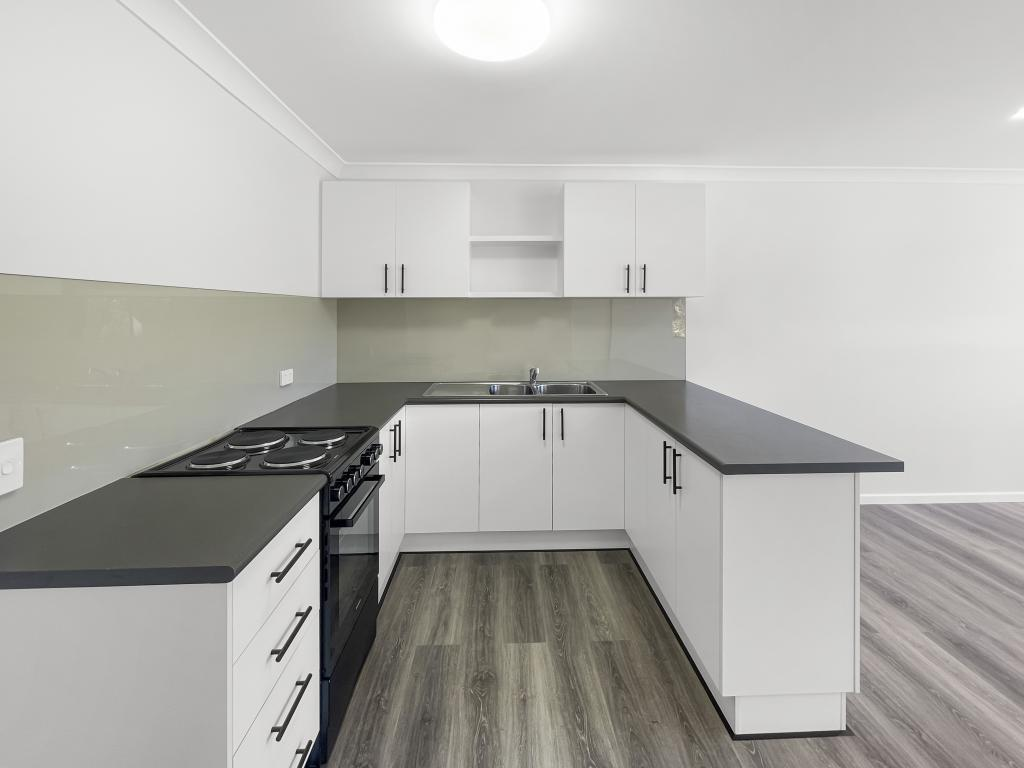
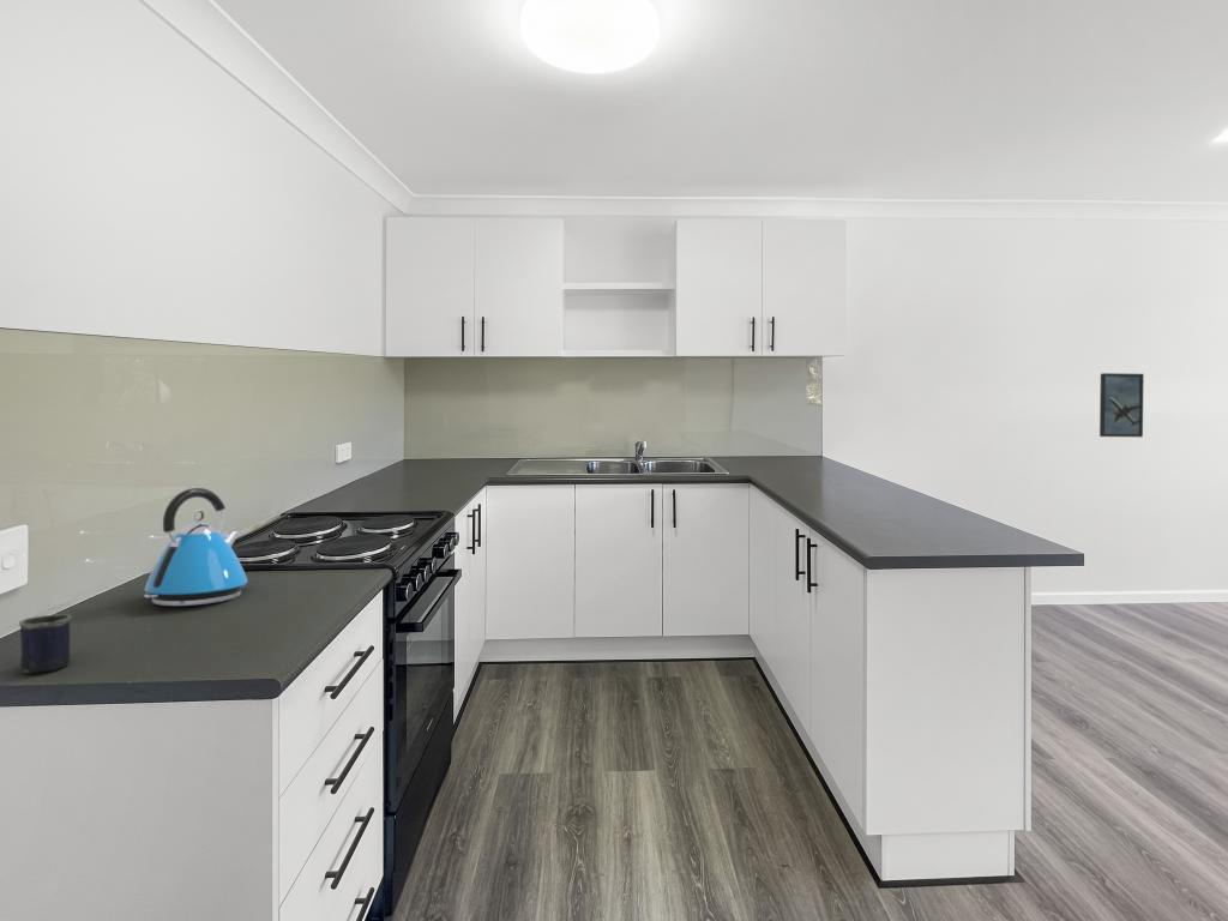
+ mug (49, 640)
+ kettle (194, 542)
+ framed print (1121, 404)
